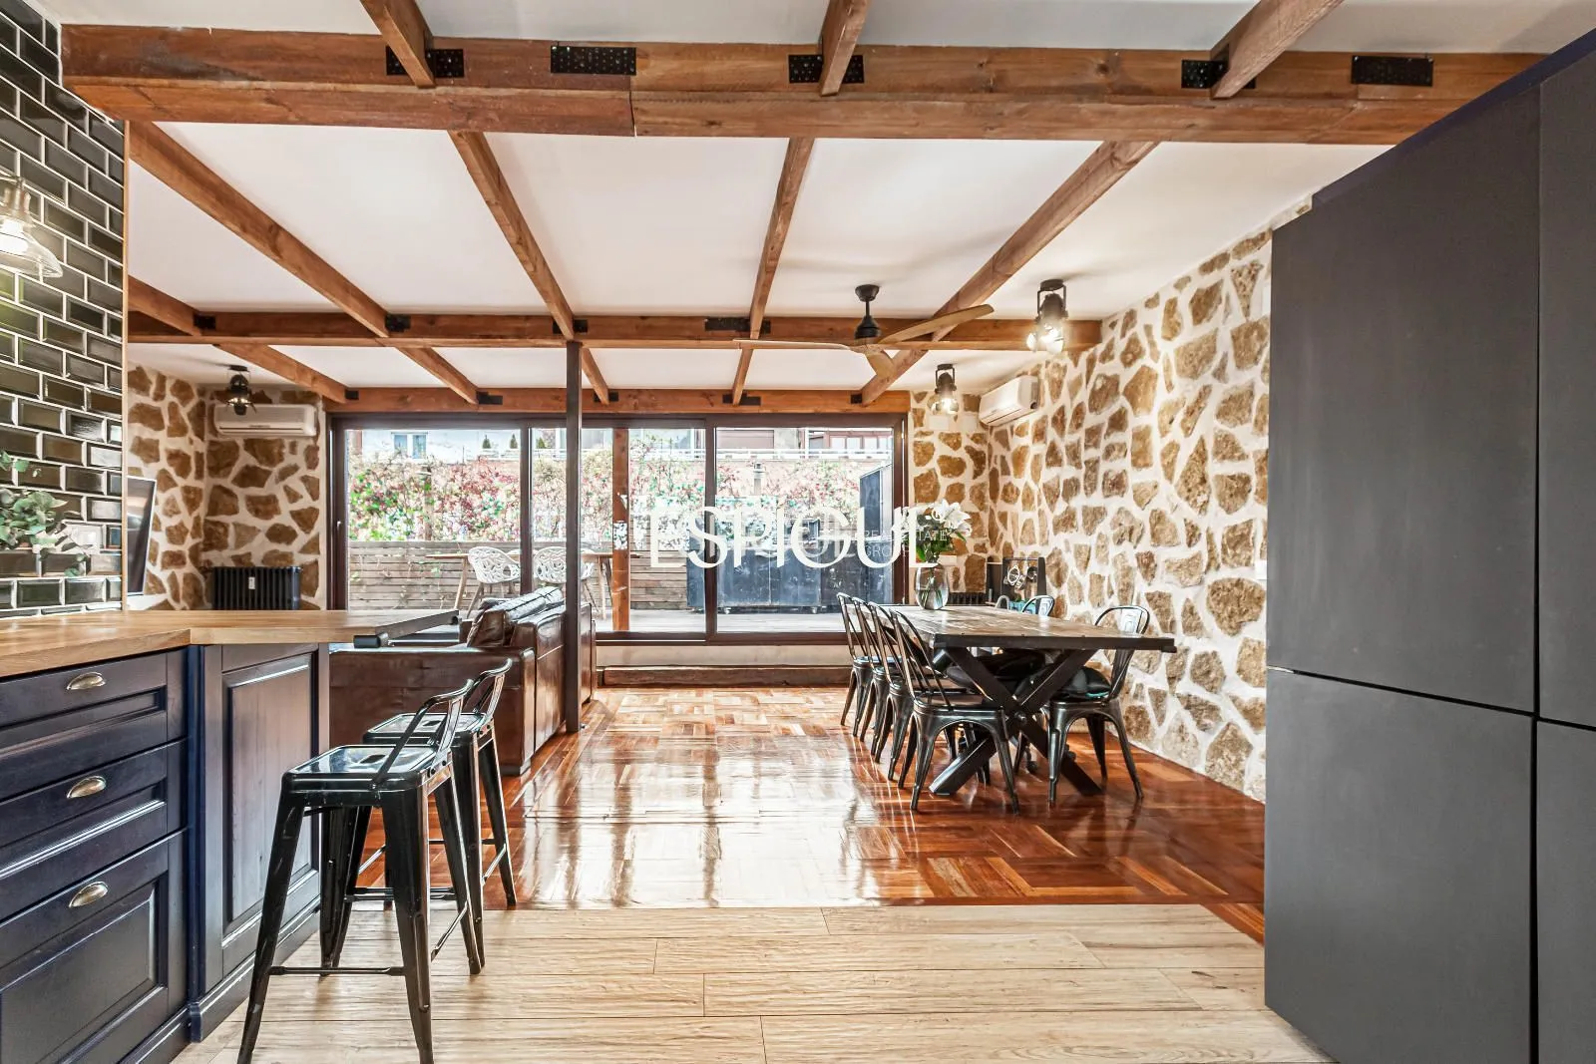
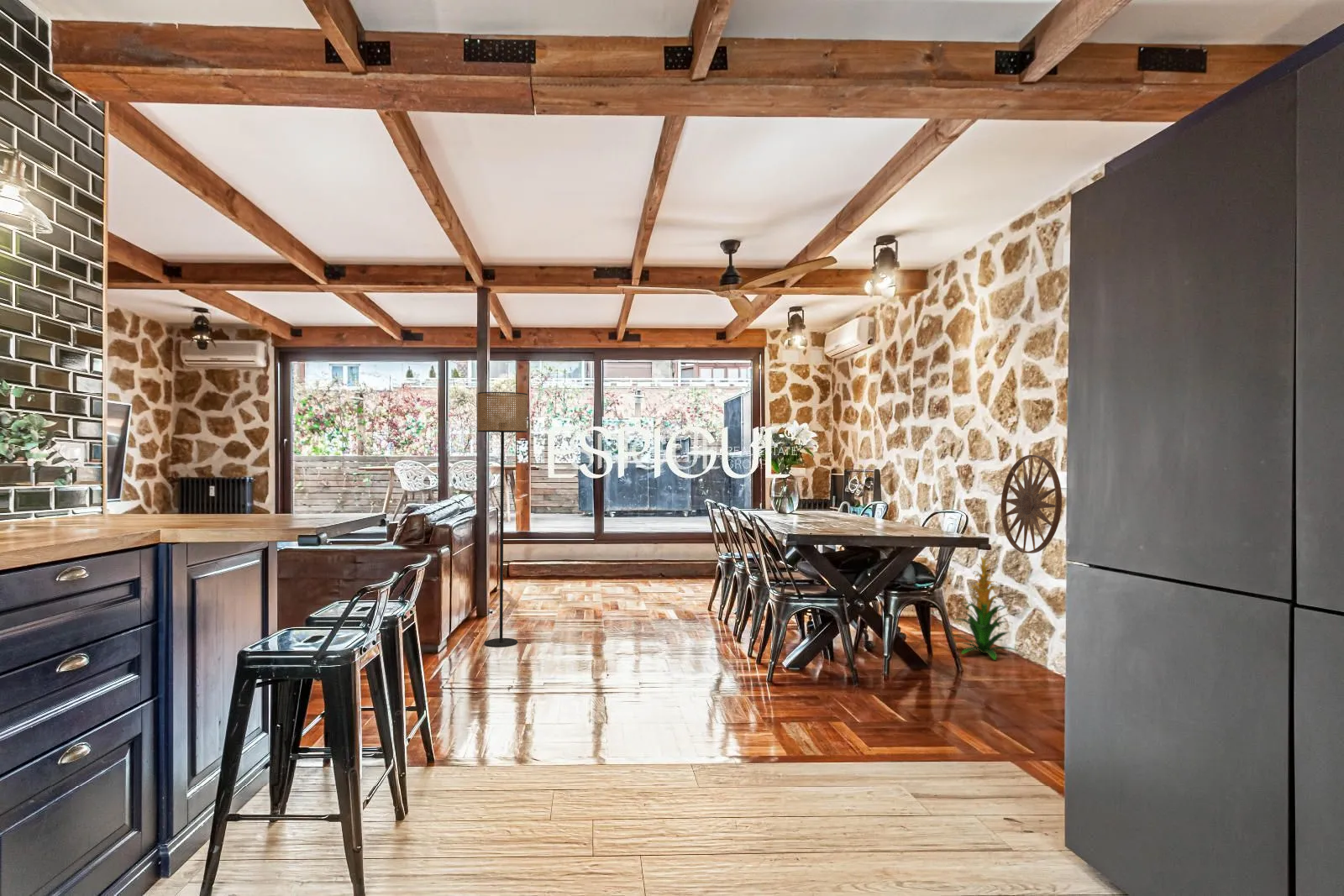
+ wall art (1029, 504)
+ indoor plant (984, 605)
+ floor lamp (501, 518)
